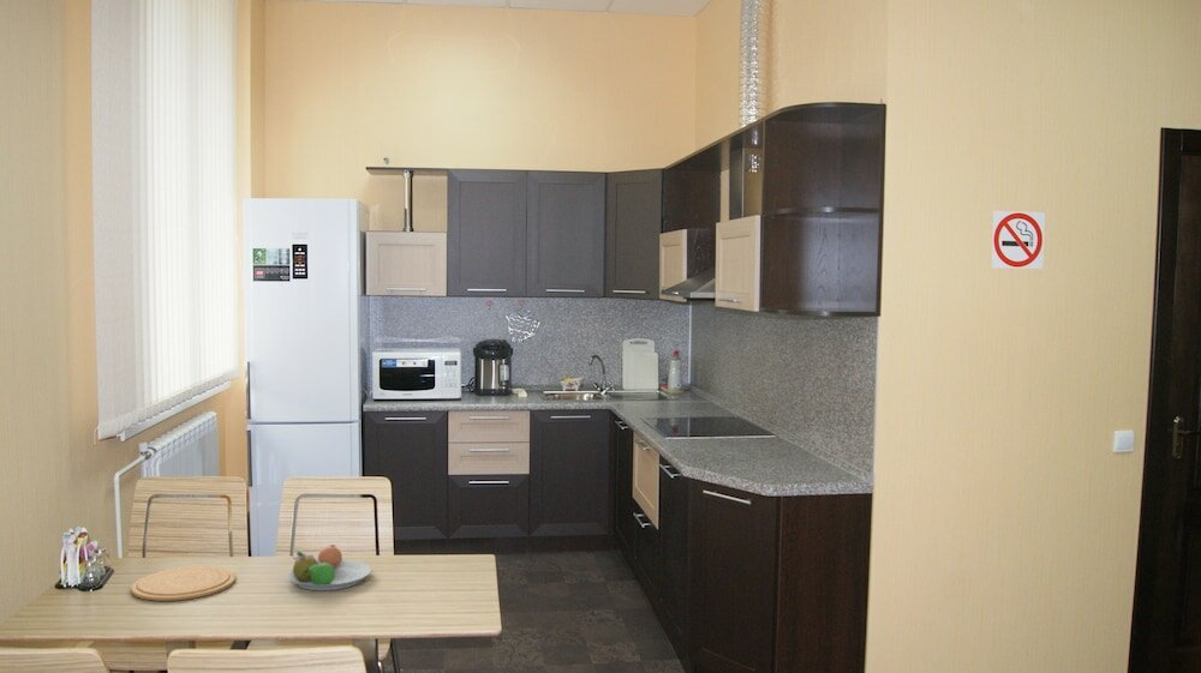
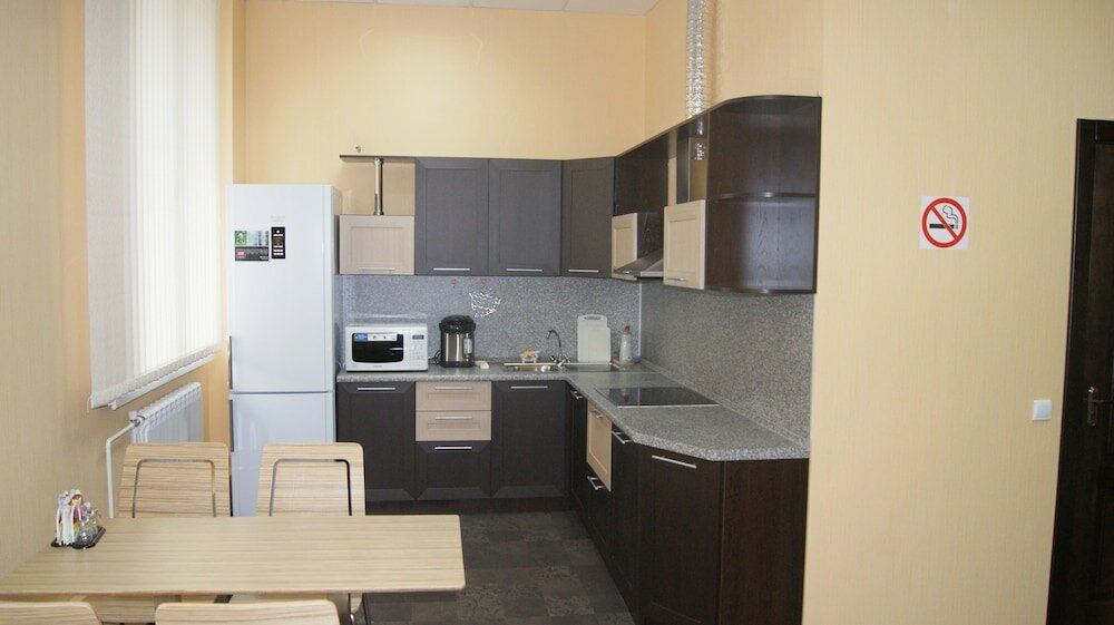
- fruit bowl (327, 565)
- plate (184, 582)
